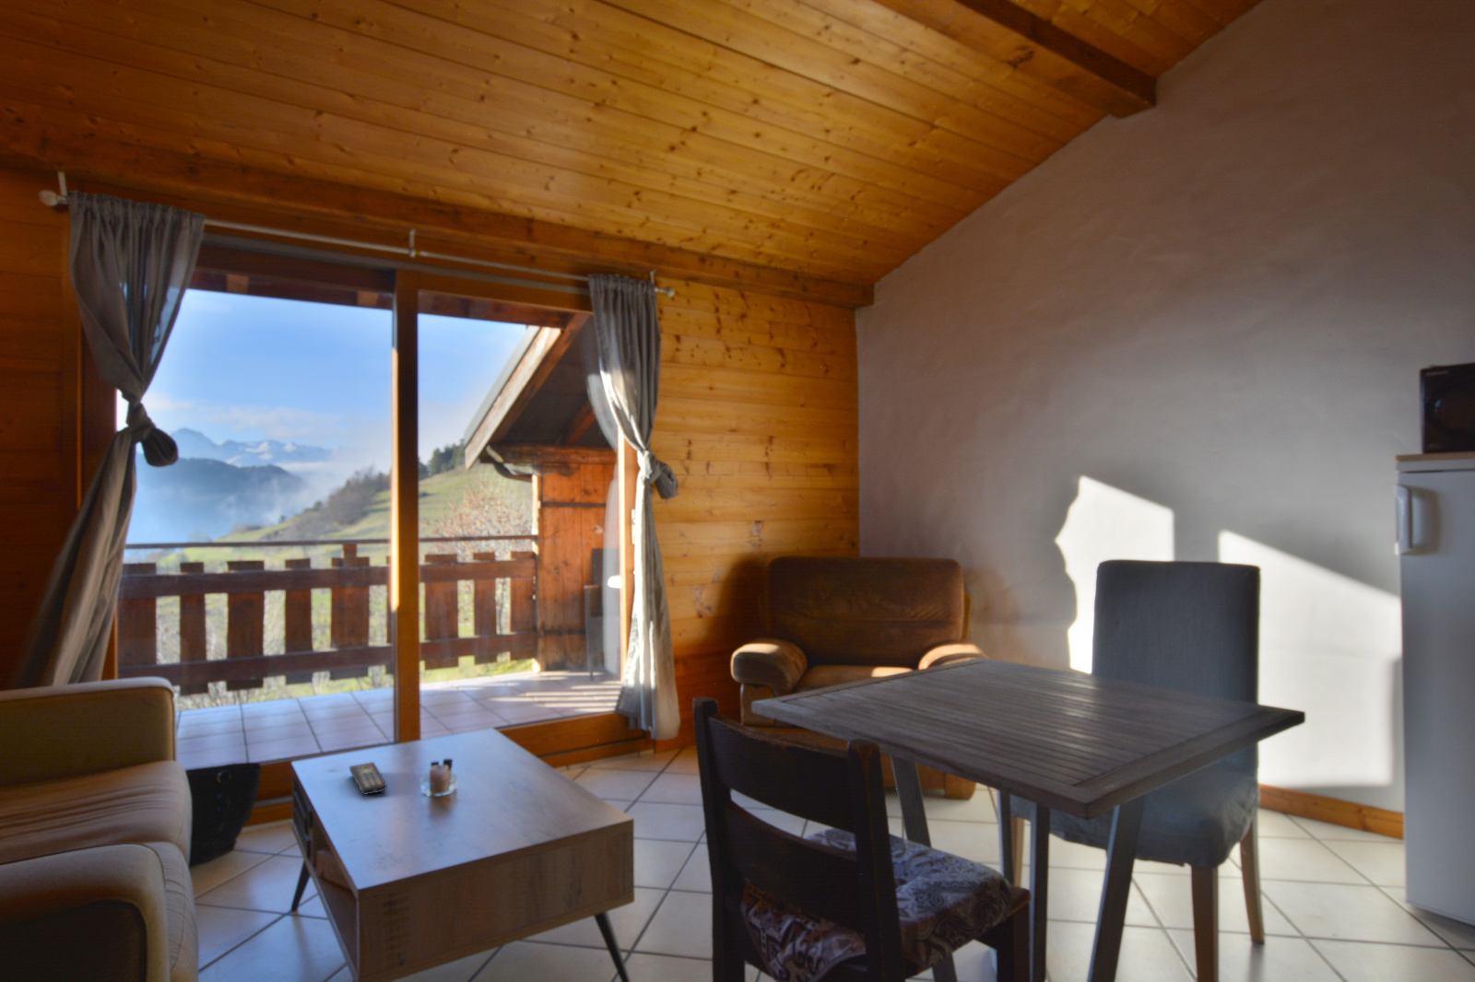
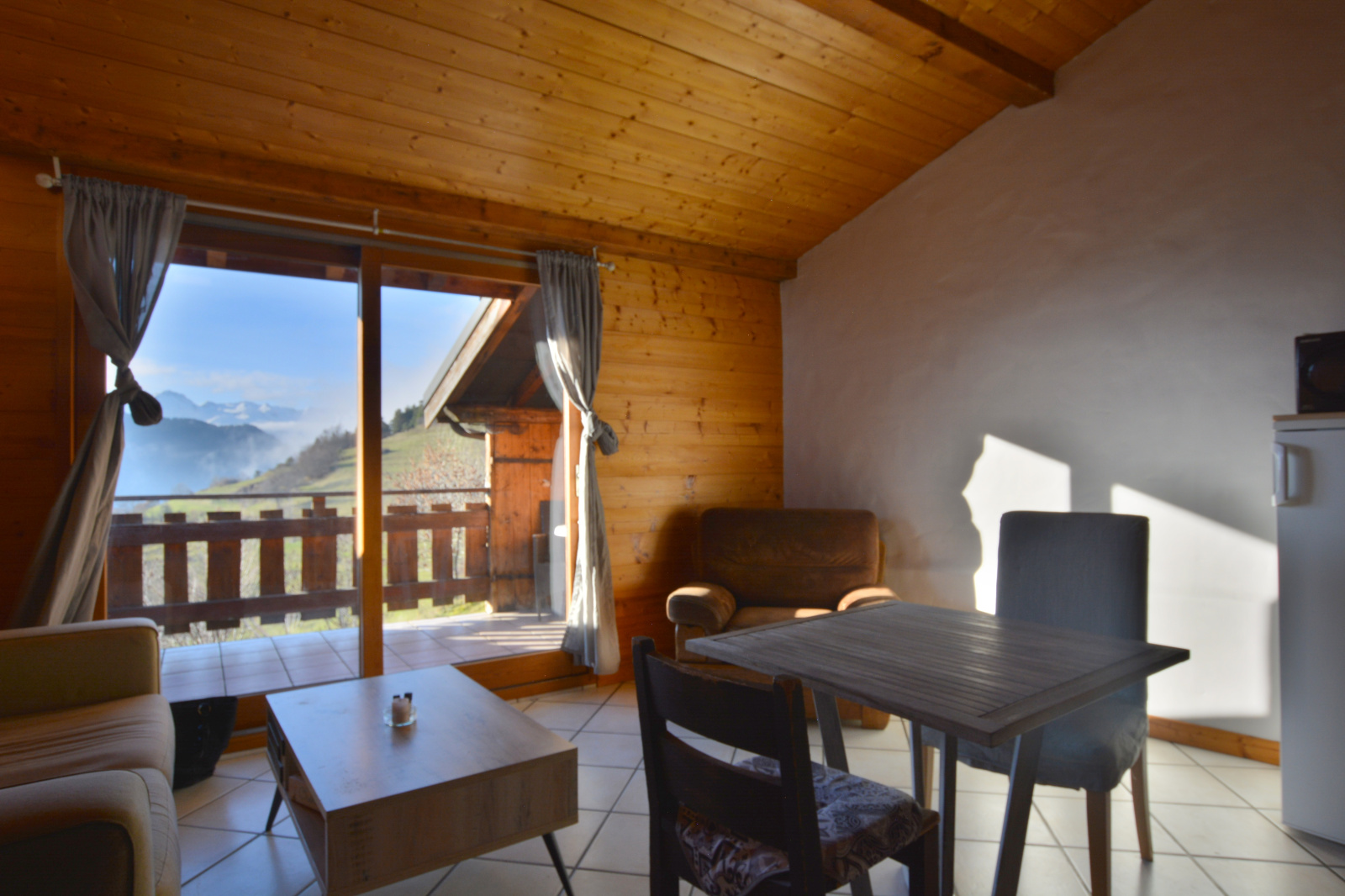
- remote control (367, 777)
